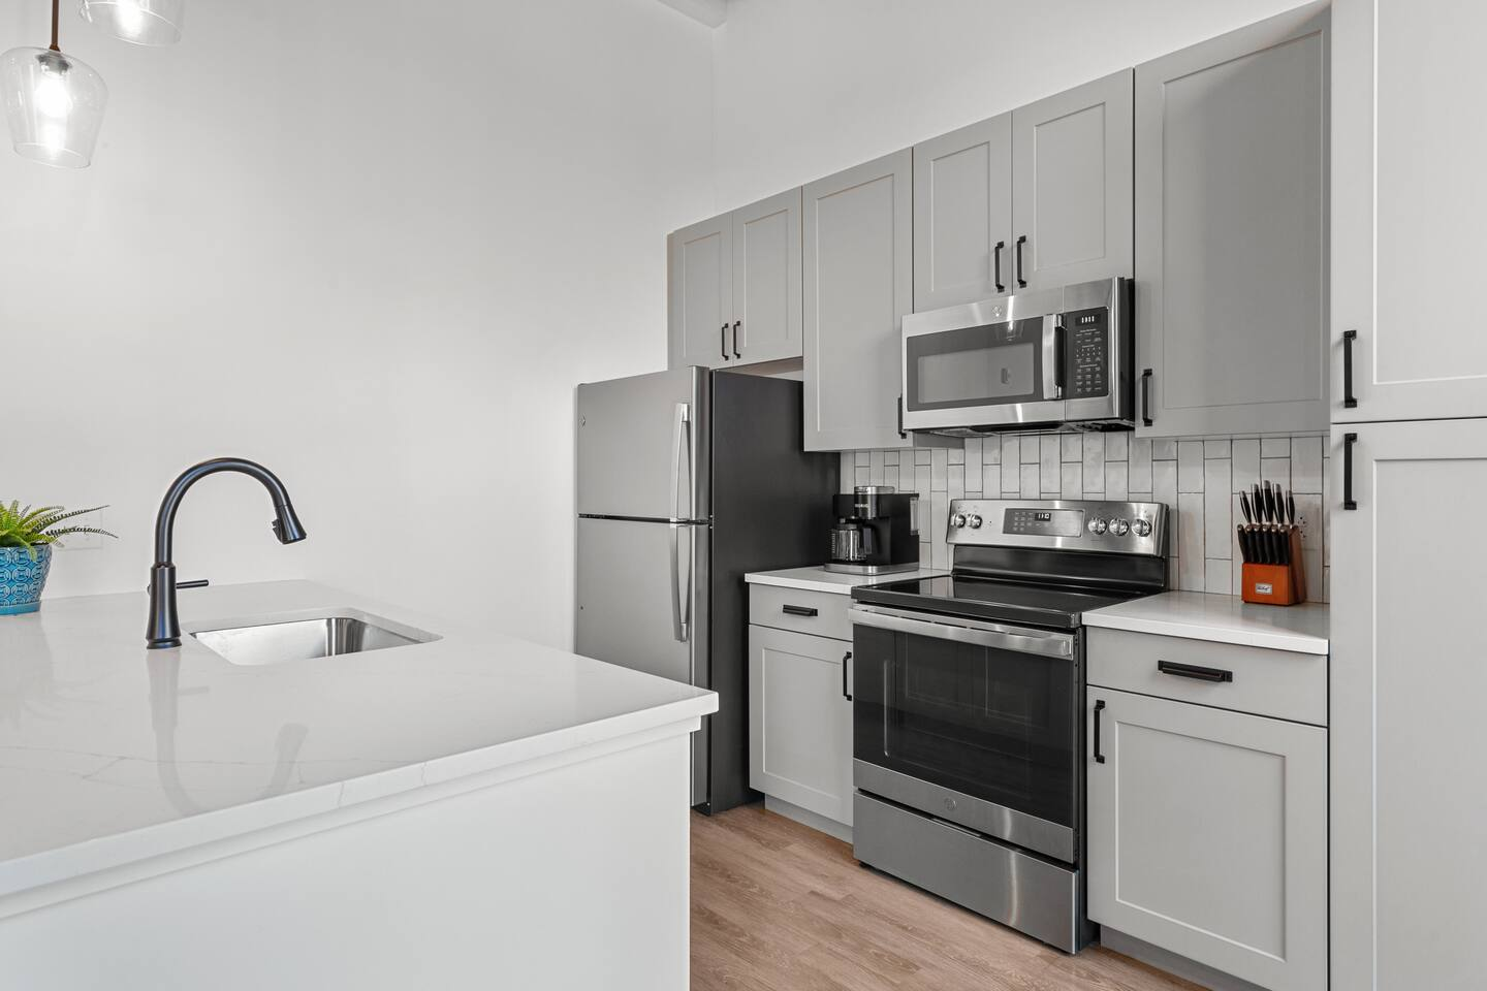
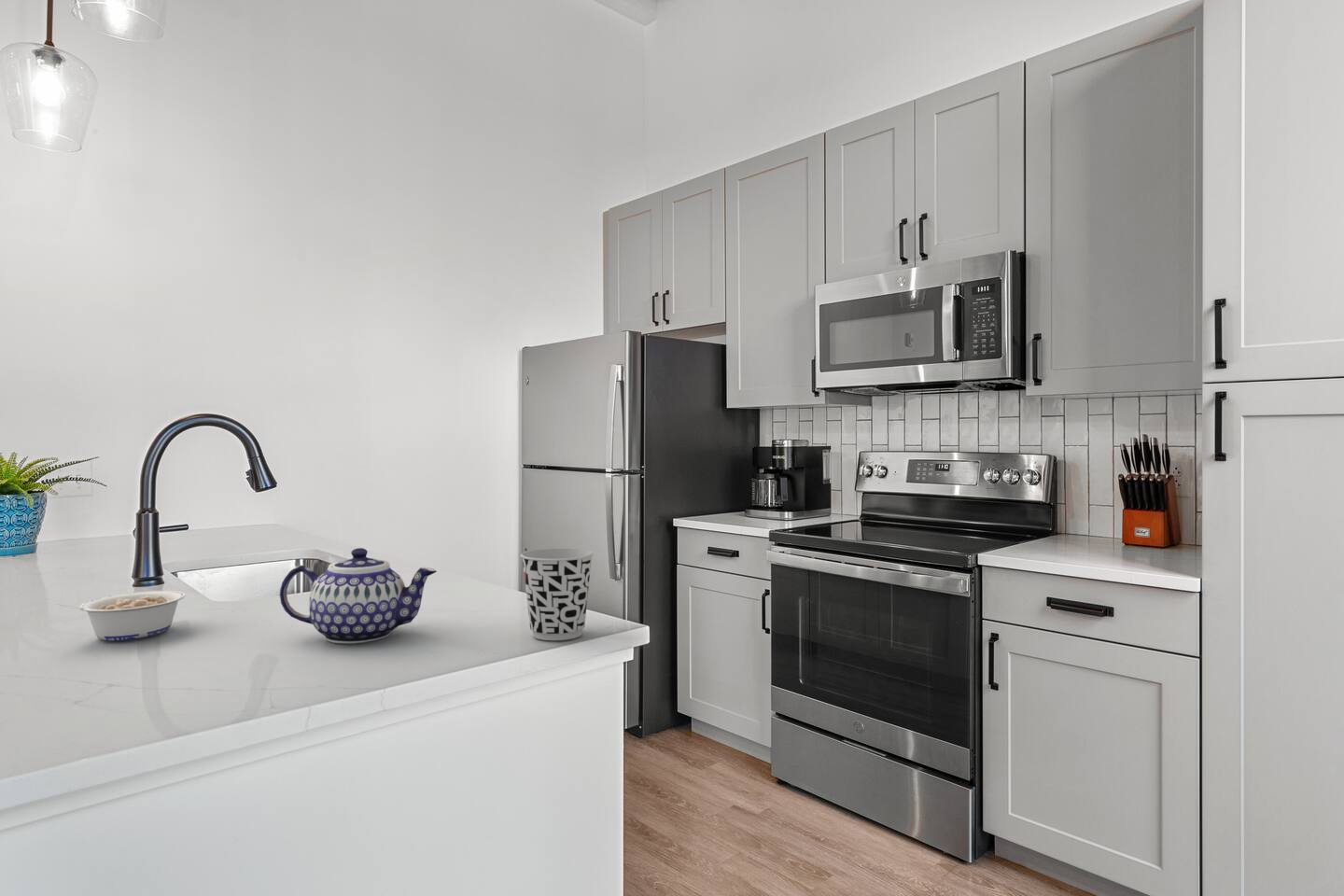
+ cup (557, 594)
+ teapot (359, 592)
+ legume (132, 613)
